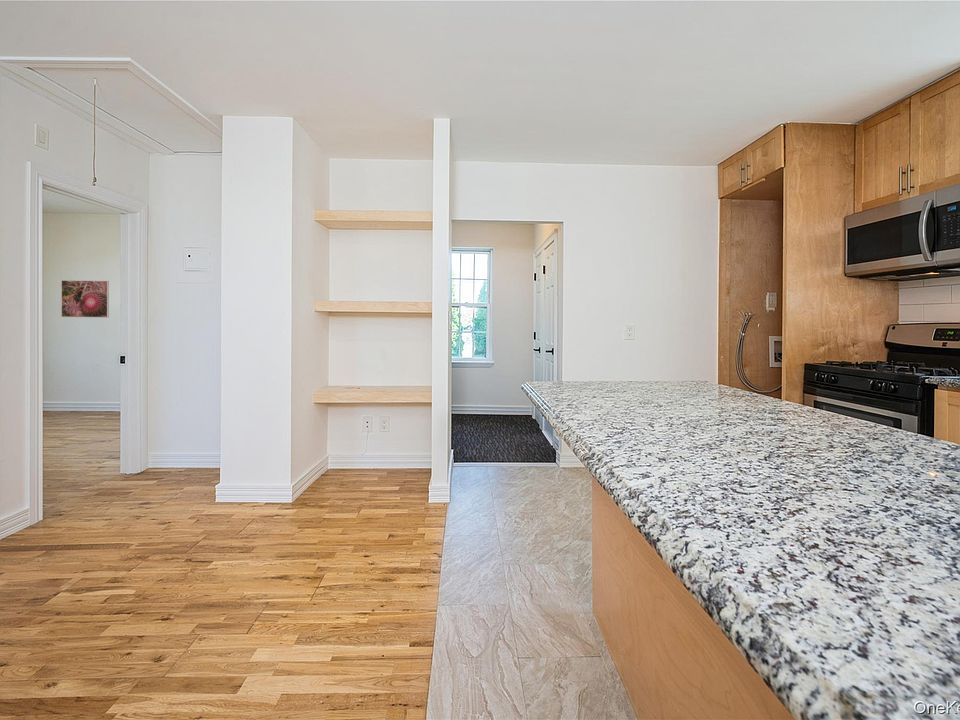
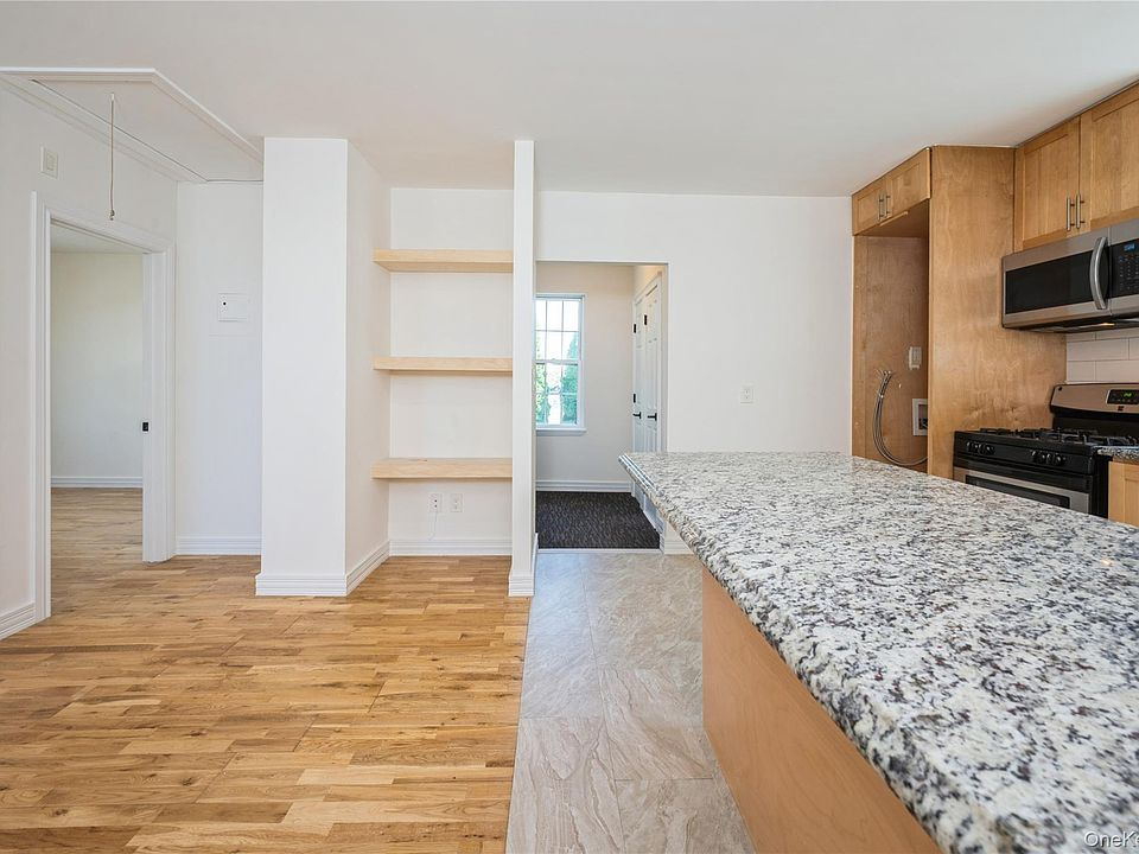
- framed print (85, 299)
